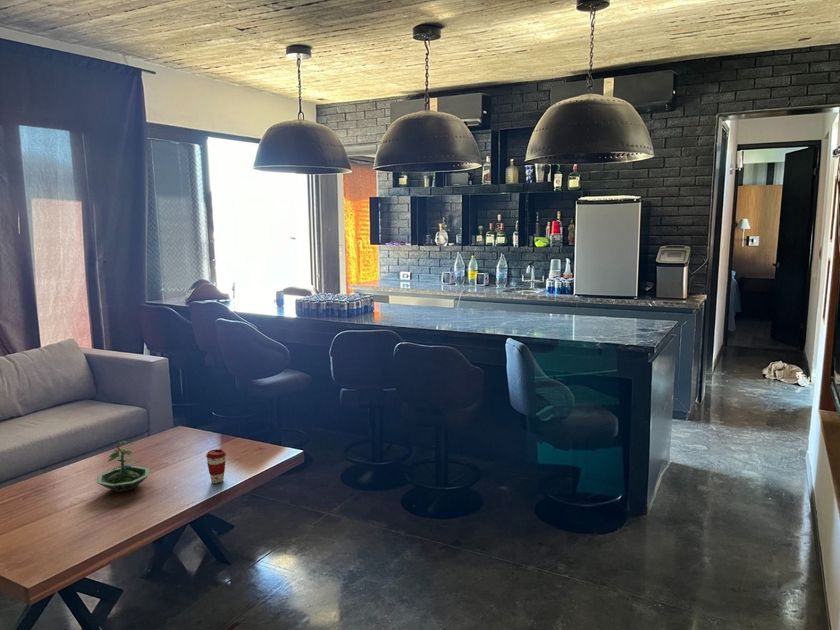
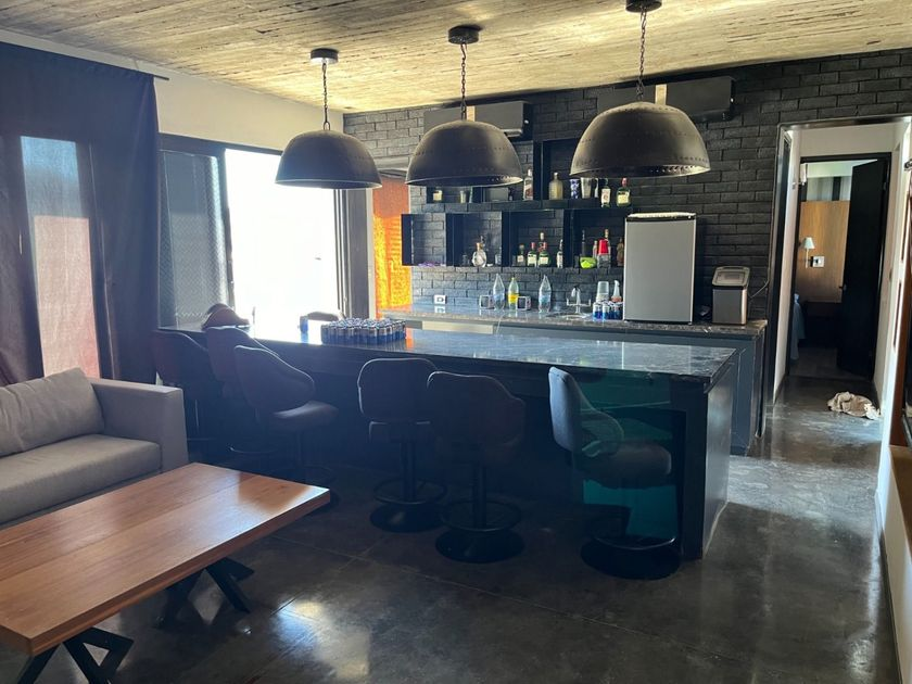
- terrarium (121, 449)
- coffee cup (216, 466)
